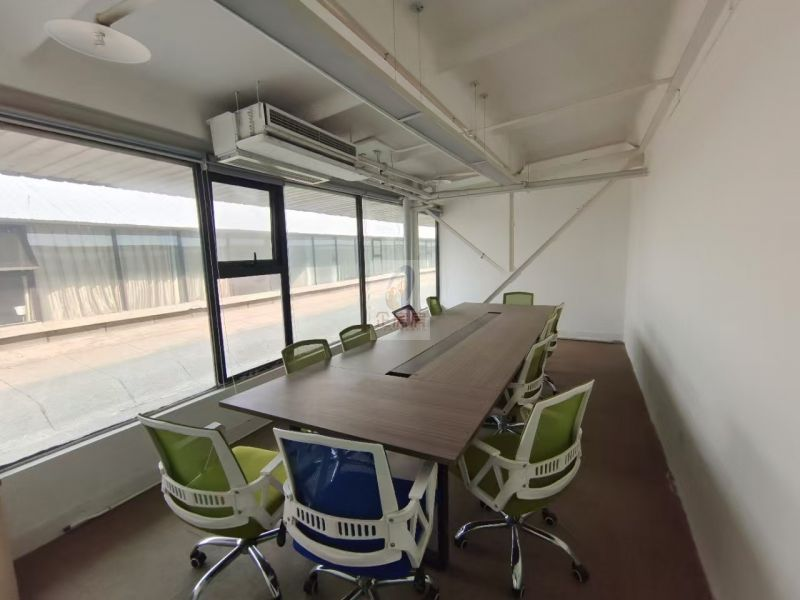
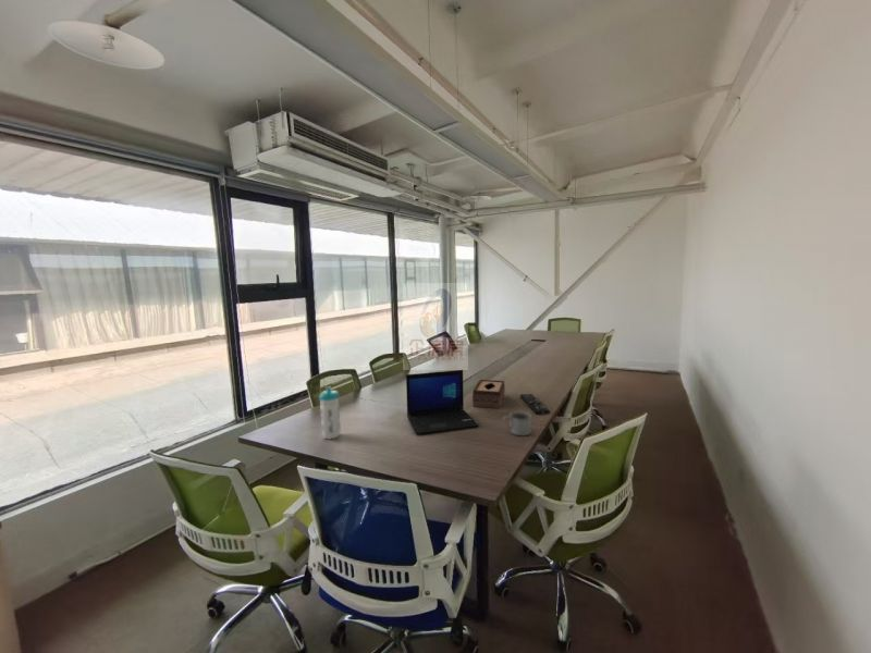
+ mug (518, 423)
+ remote control (533, 403)
+ tissue box (489, 393)
+ laptop (441, 399)
+ water bottle (330, 411)
